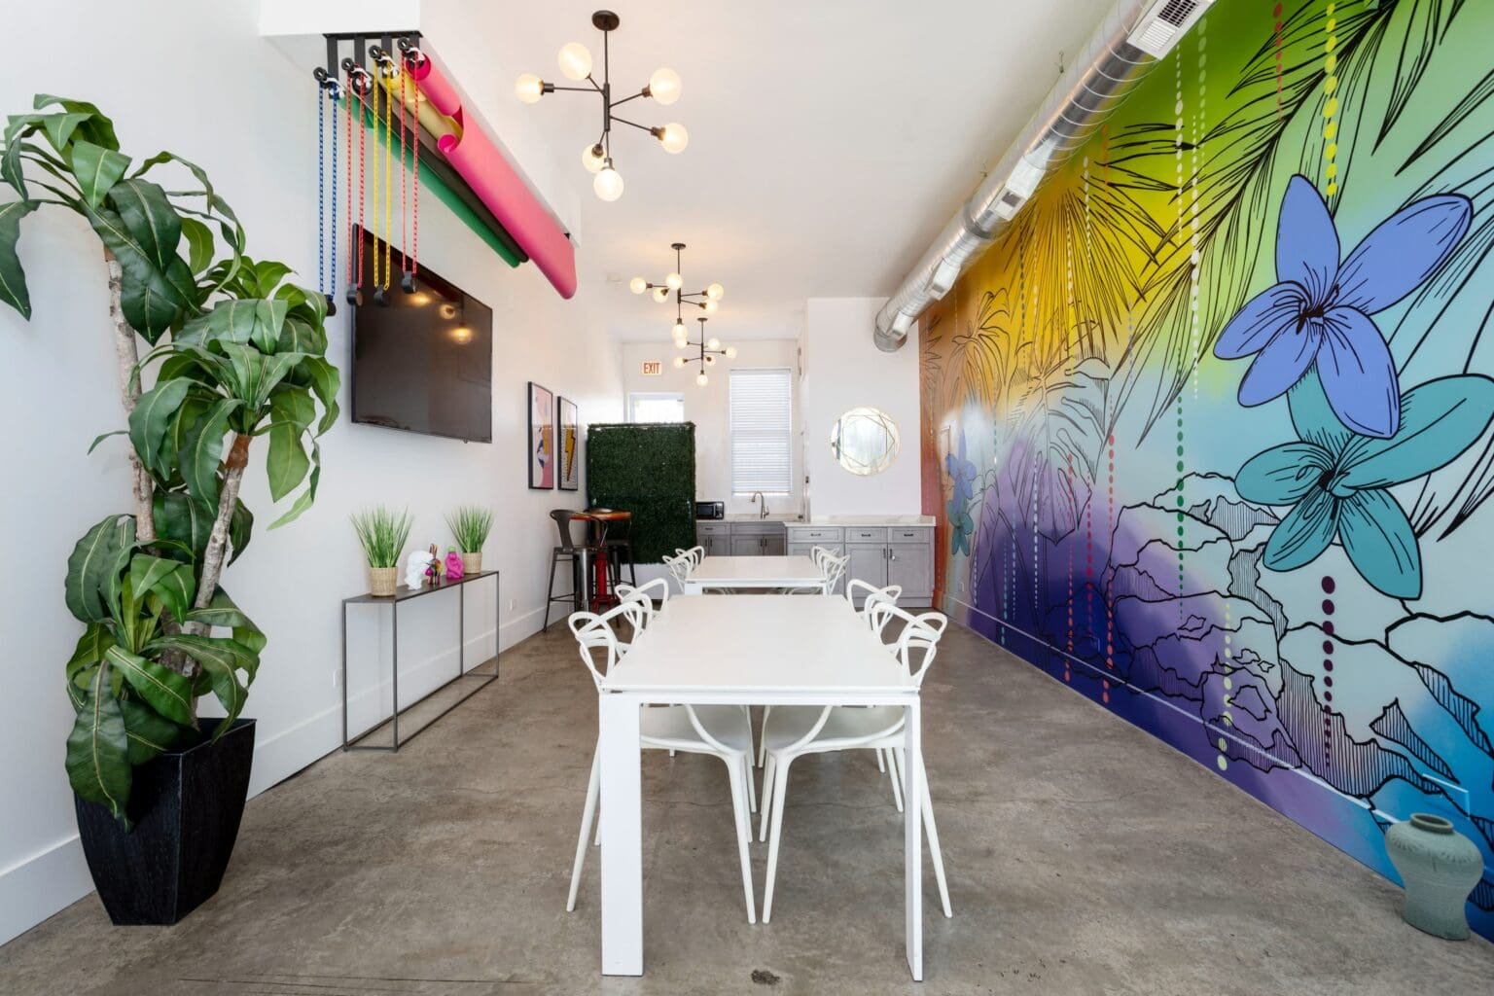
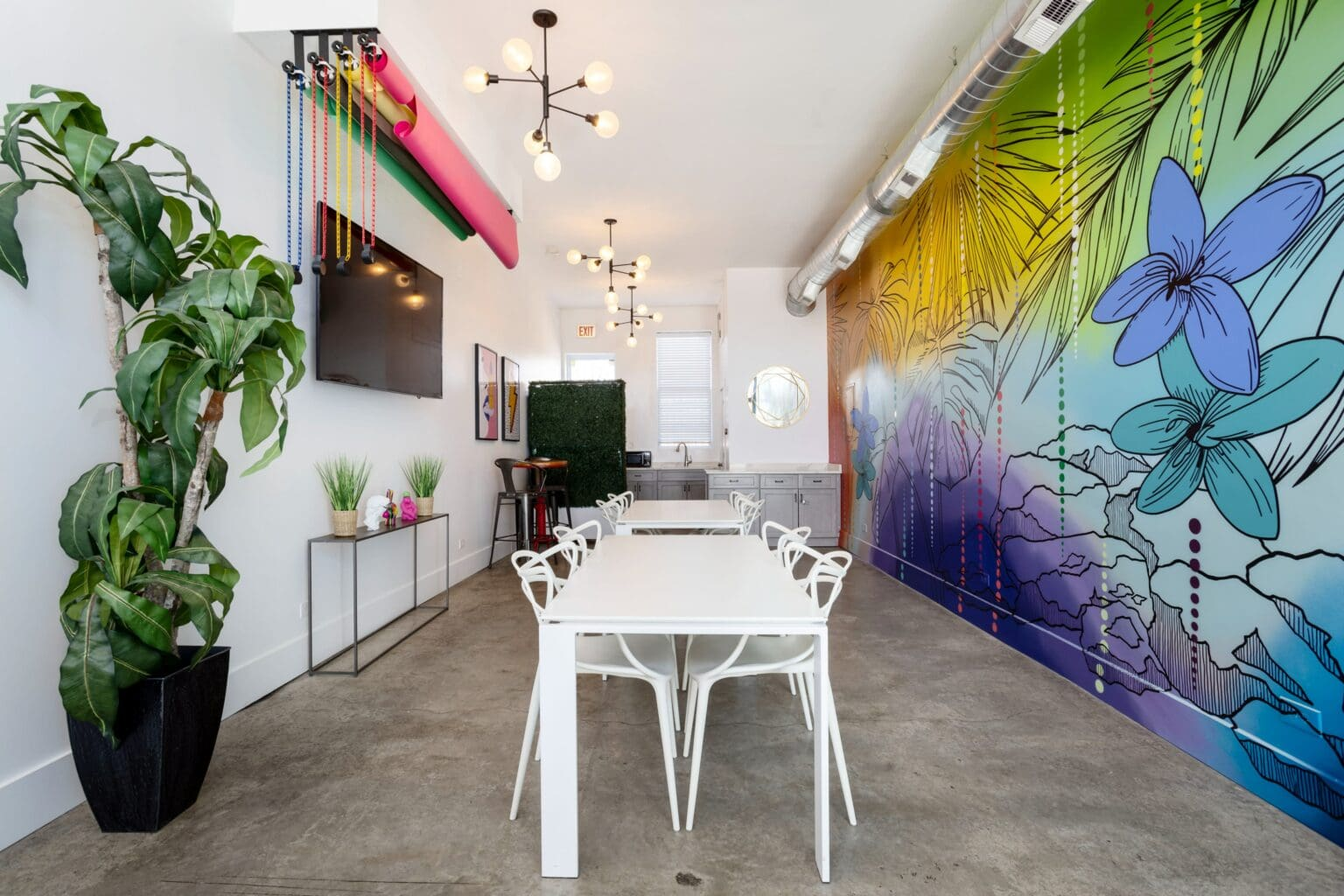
- vase (1433, 872)
